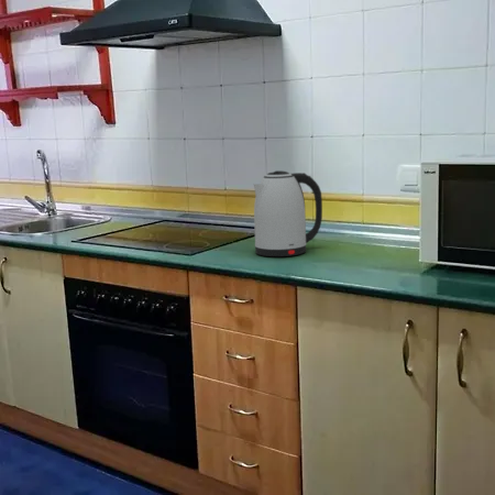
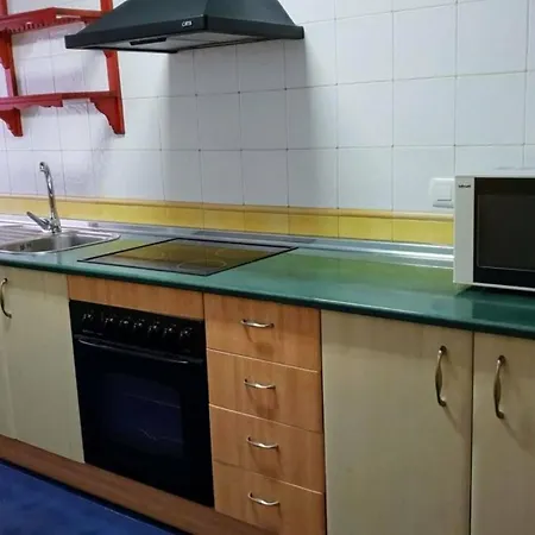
- kettle (288, 210)
